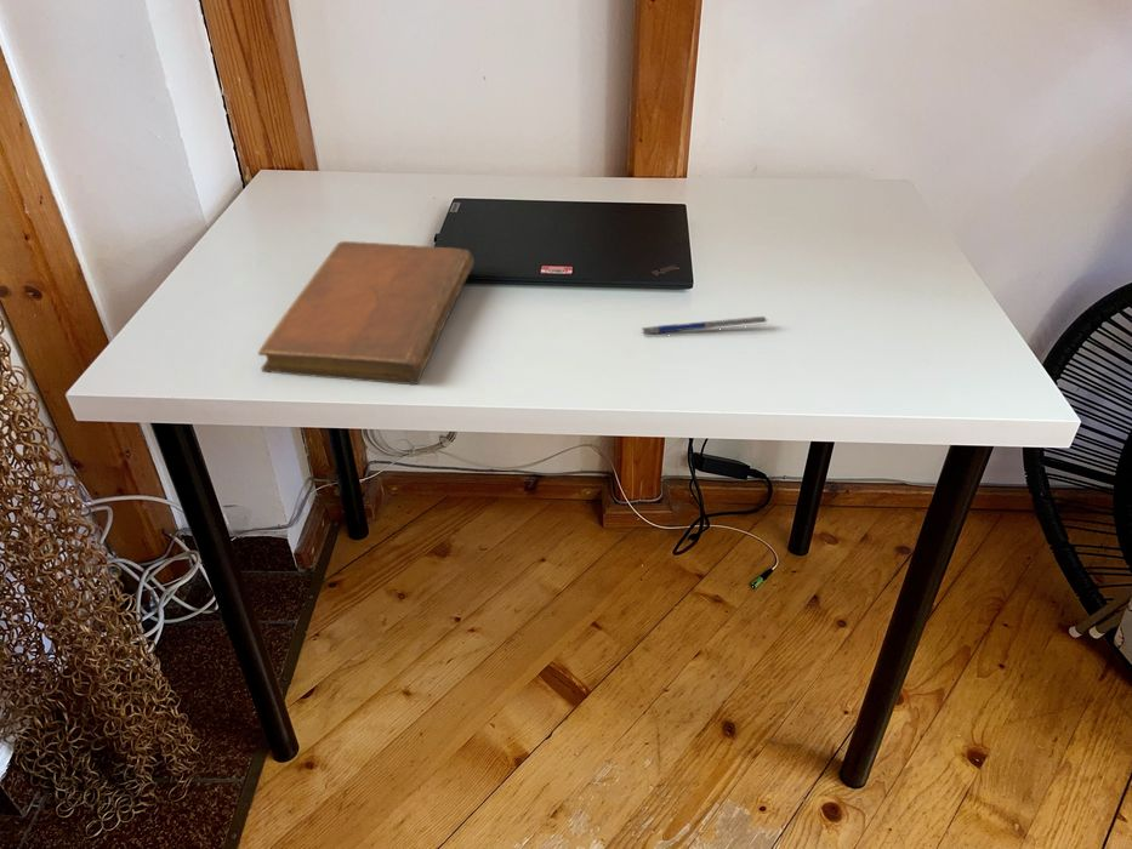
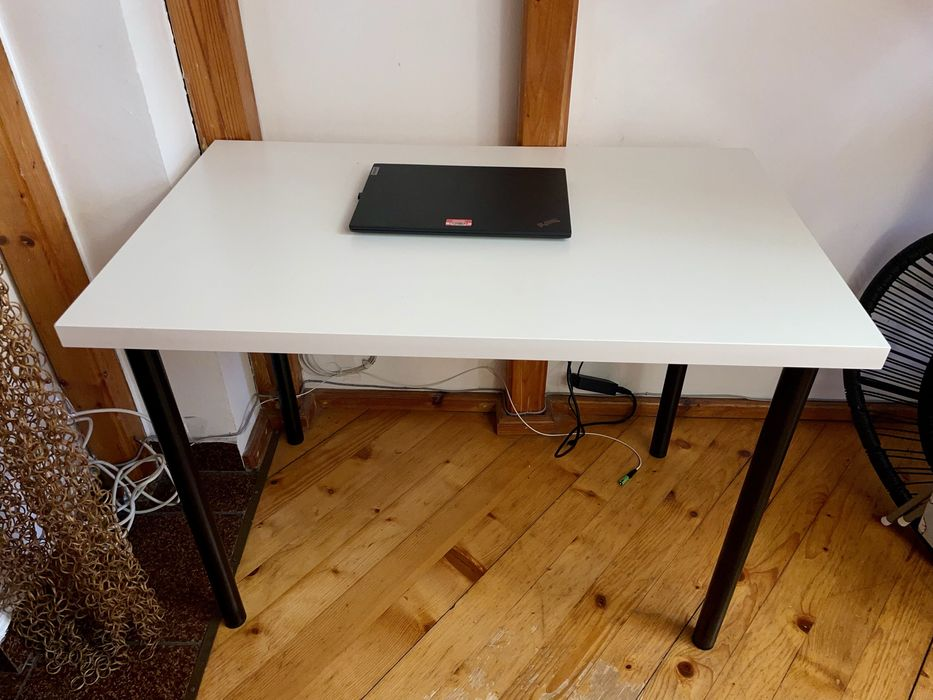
- pen (706, 324)
- notebook (375, 306)
